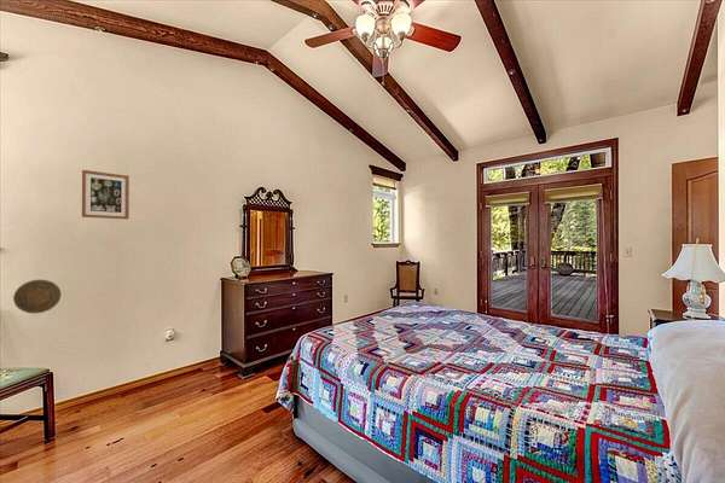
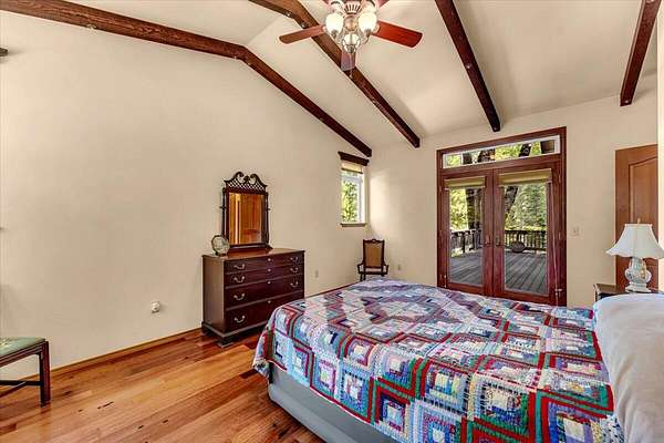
- decorative plate (37, 296)
- wall art (106, 194)
